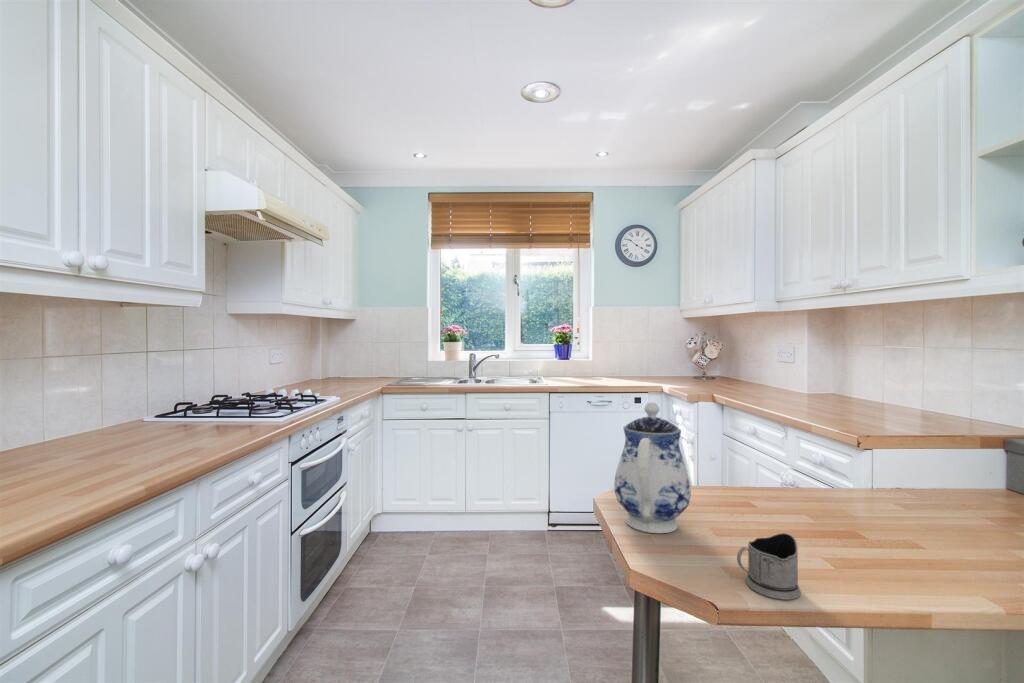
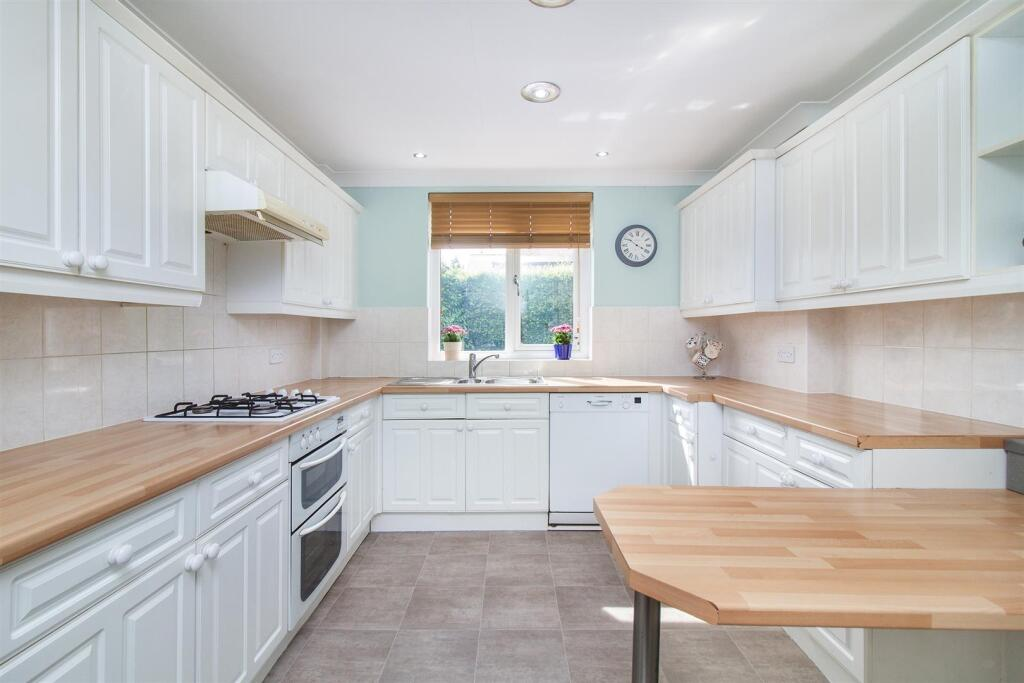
- teapot (651, 462)
- tea glass holder (765, 562)
